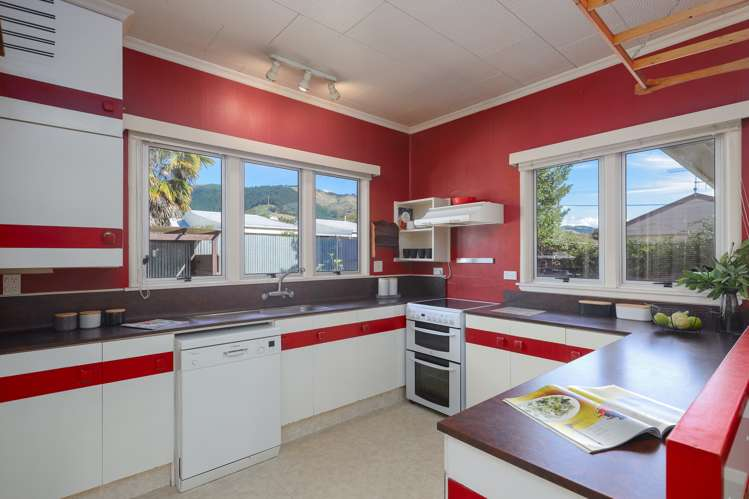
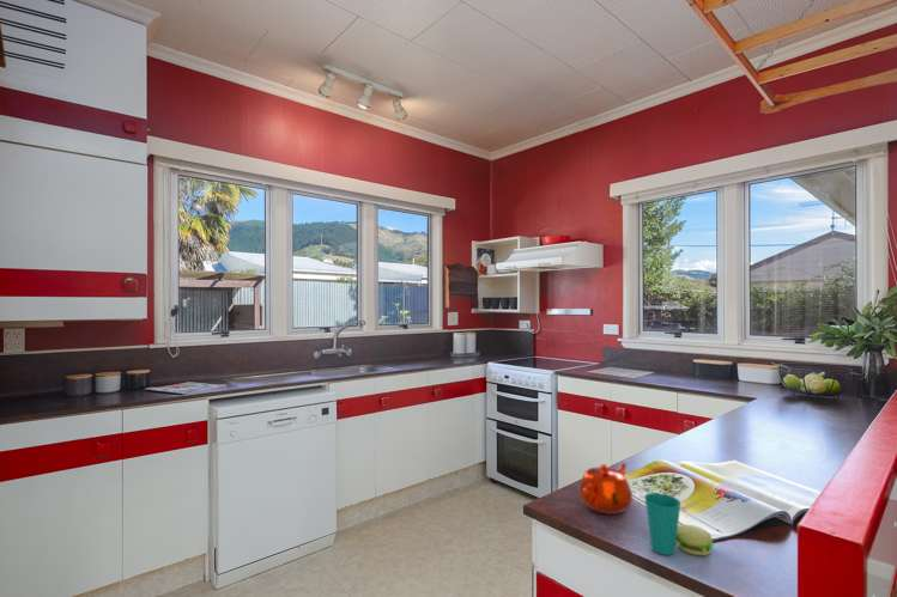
+ cup (677, 524)
+ teapot (606, 485)
